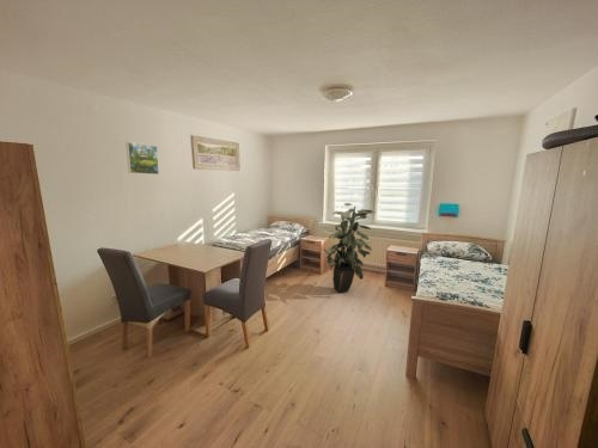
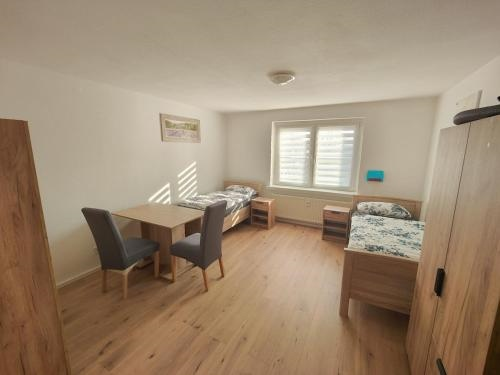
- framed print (142, 159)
- indoor plant (348, 248)
